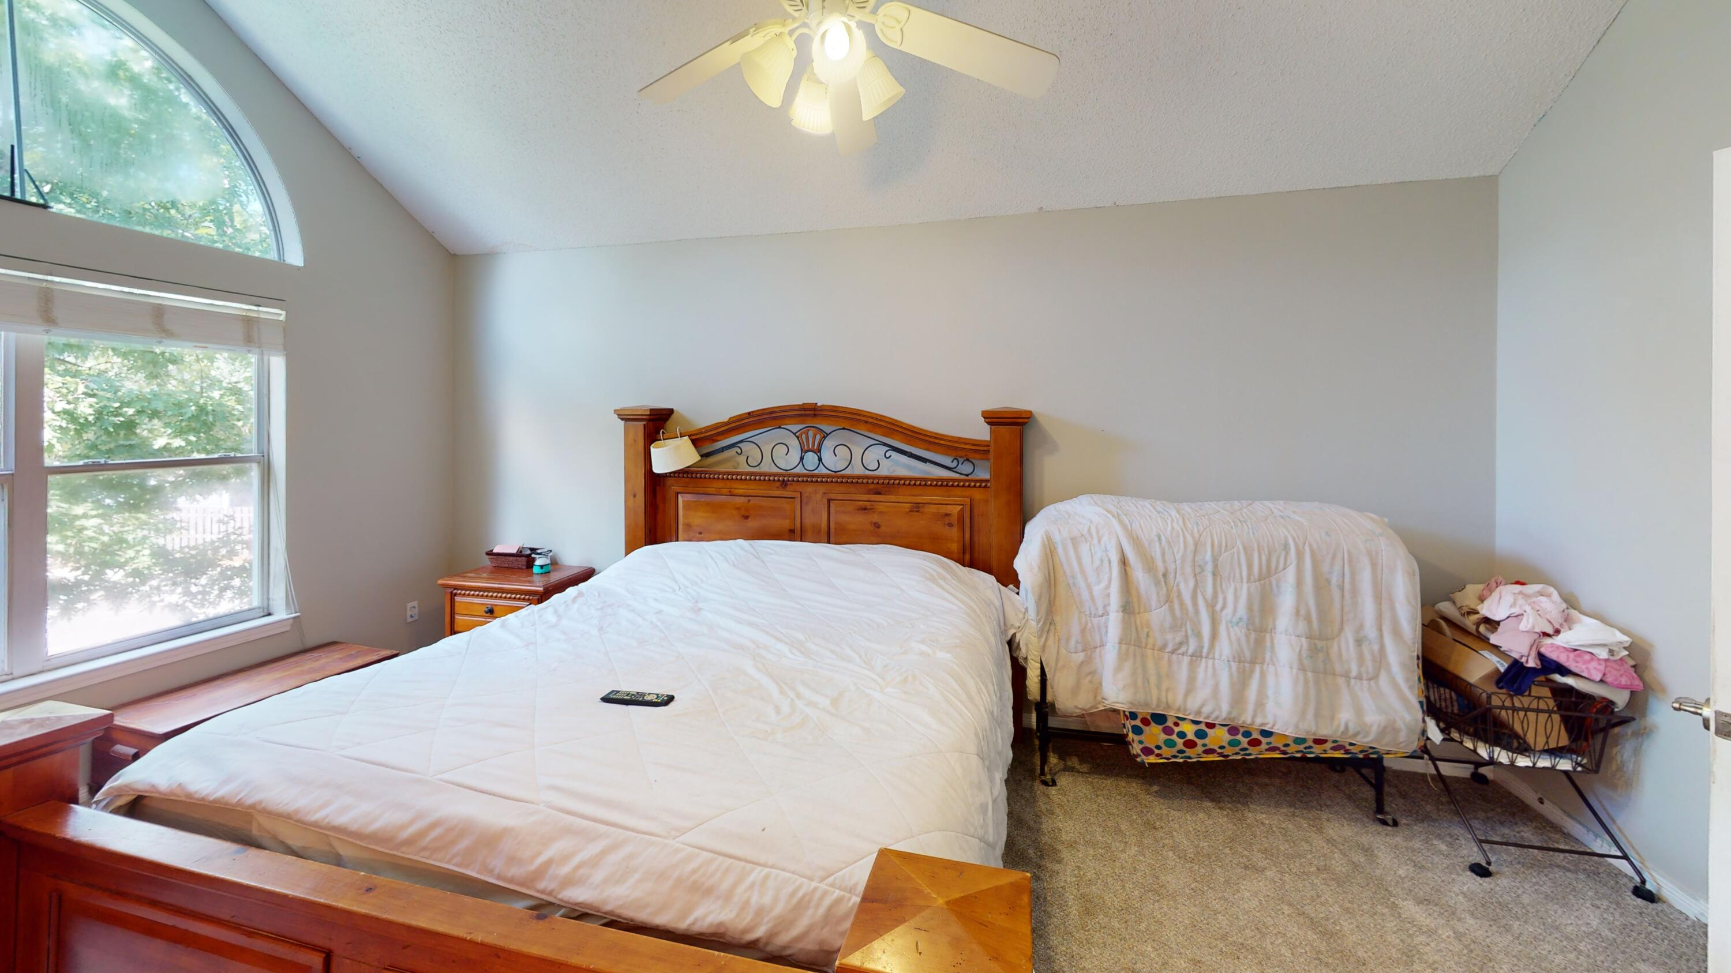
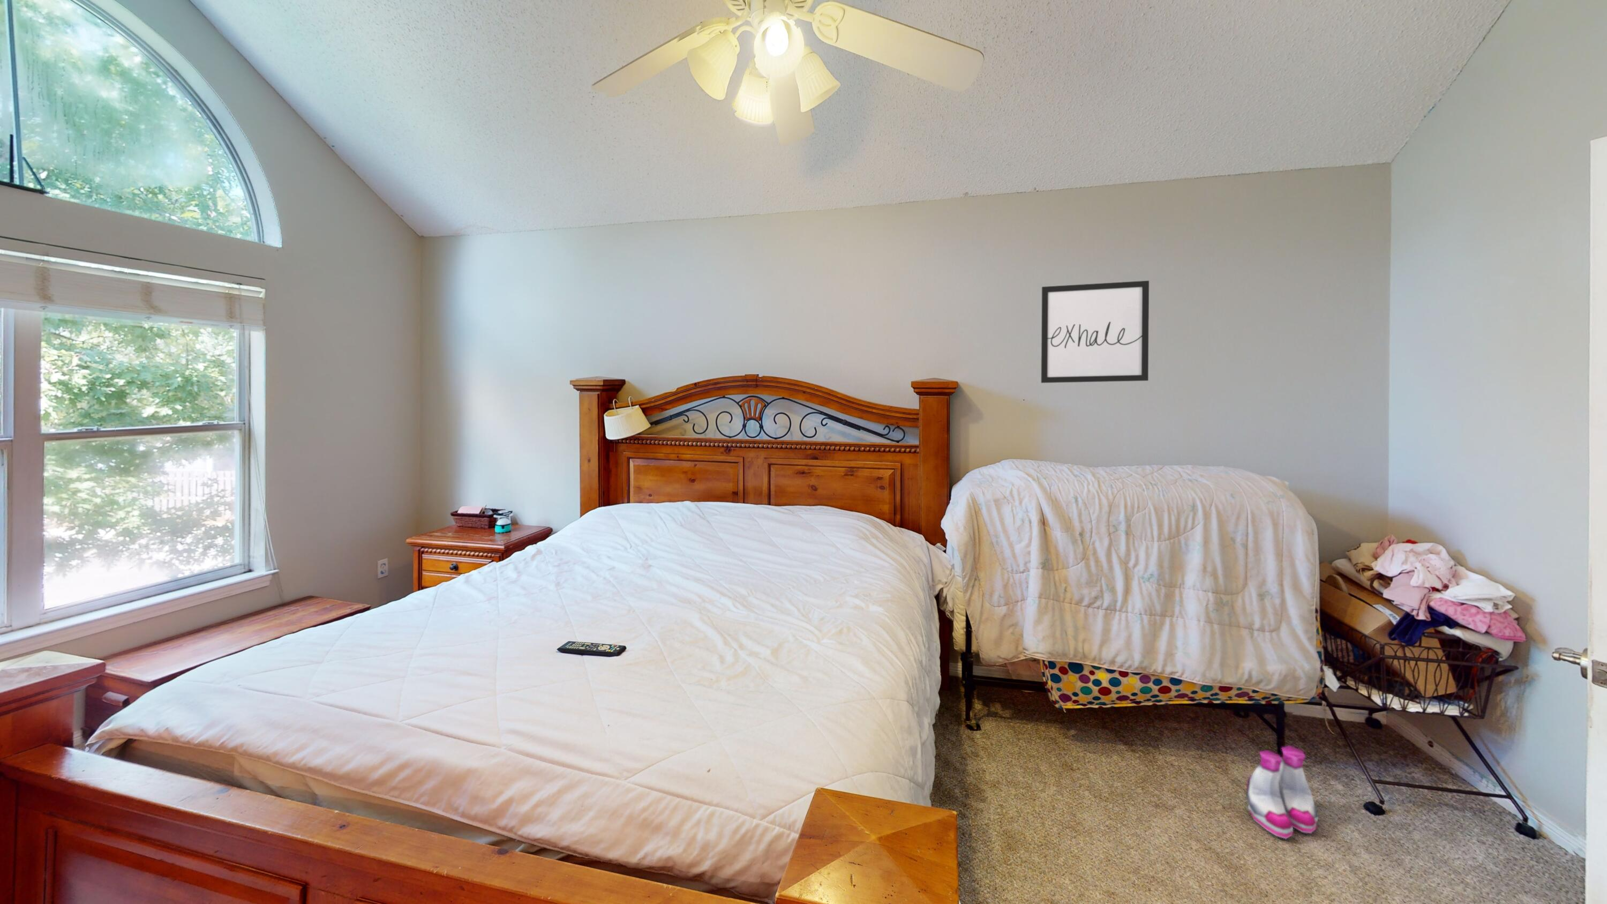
+ boots (1283, 784)
+ wall art (1094, 332)
